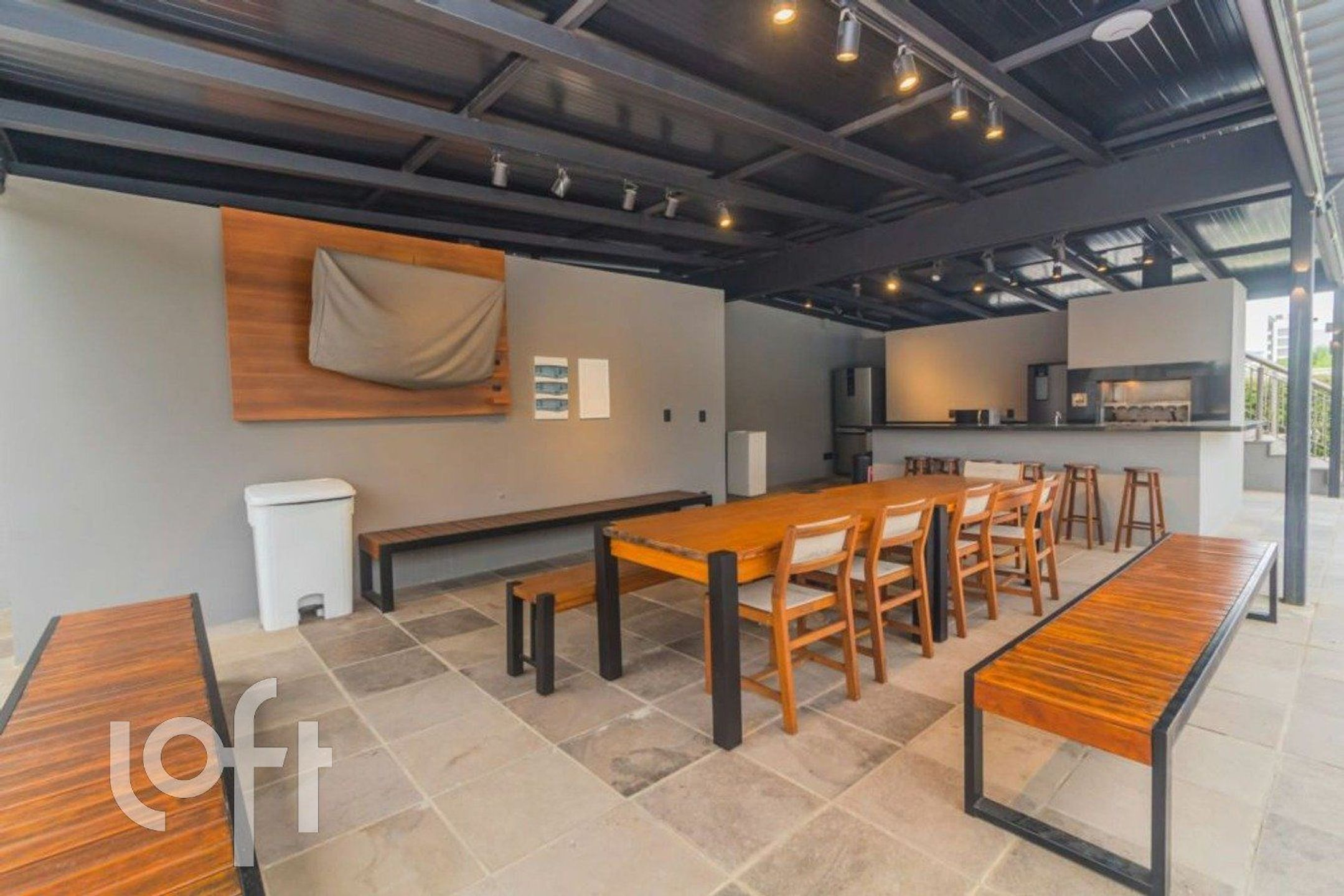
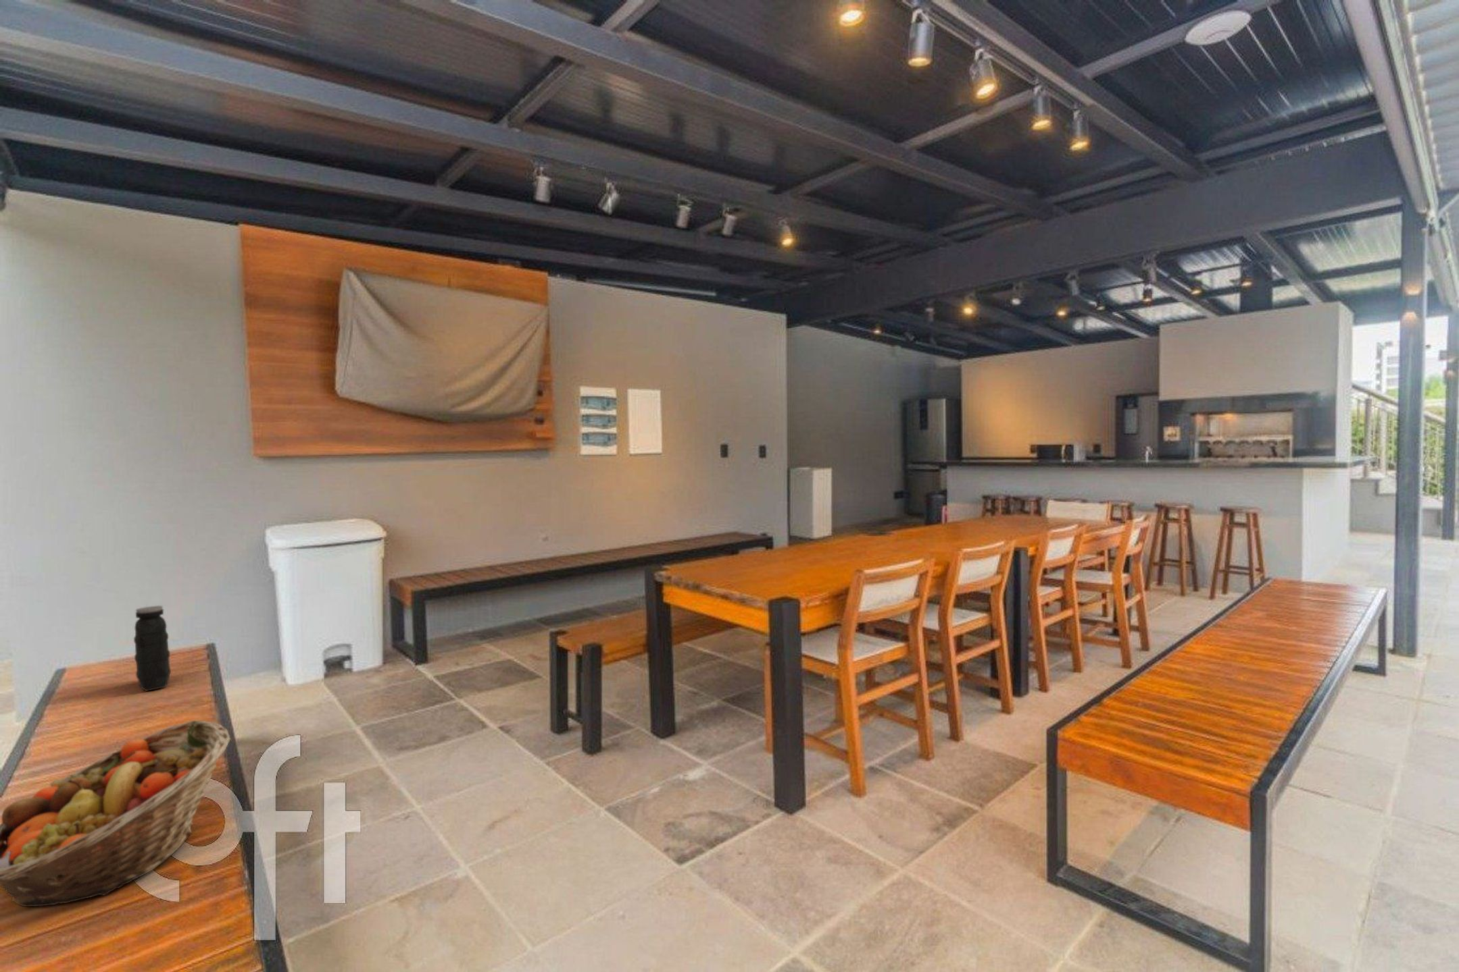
+ water jug (151, 645)
+ fruit basket (115, 805)
